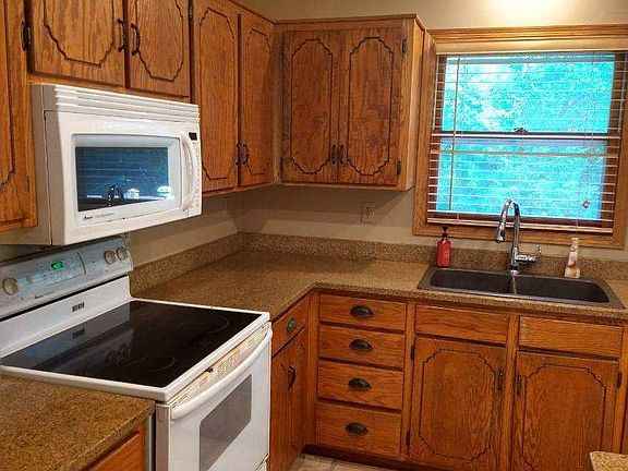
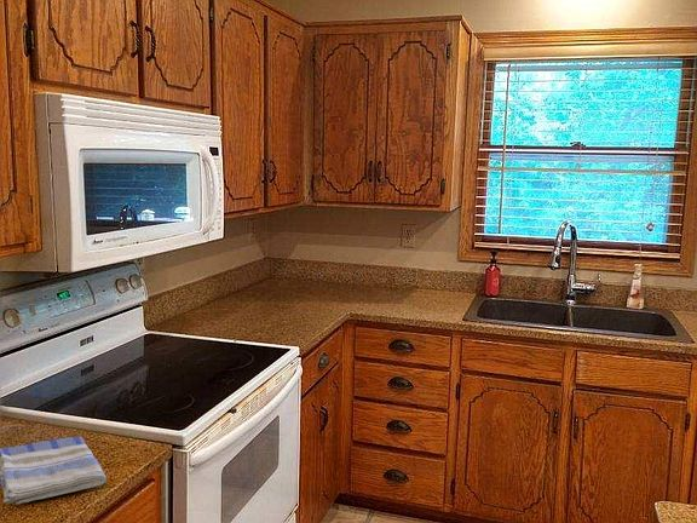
+ dish towel (48, 465)
